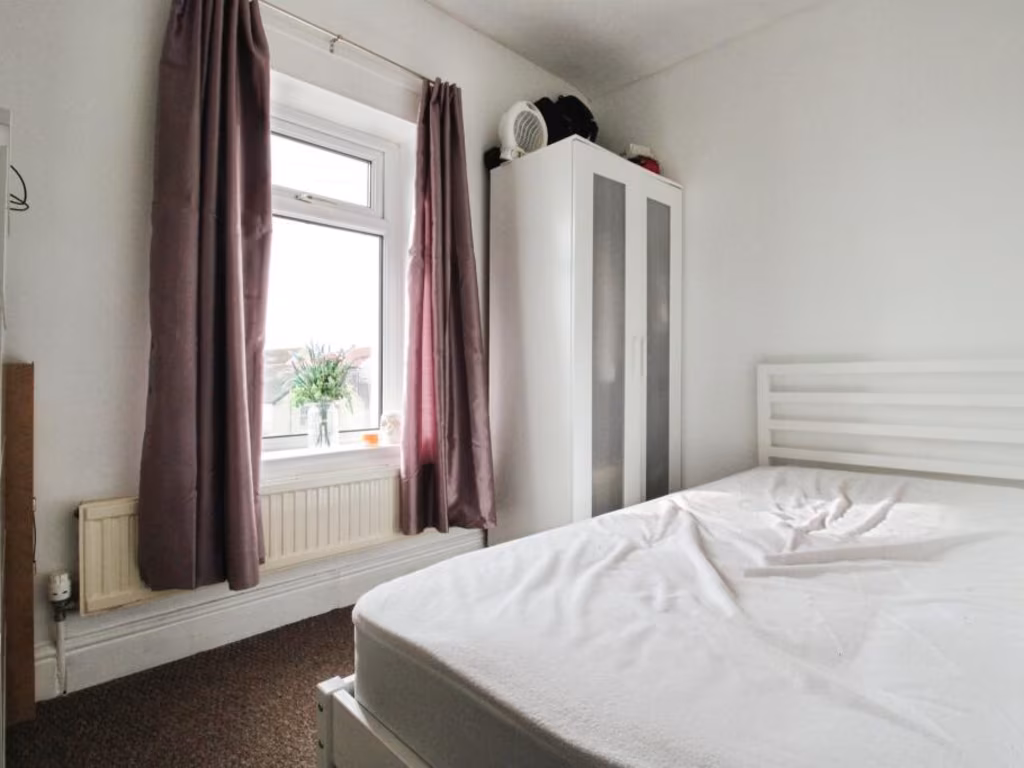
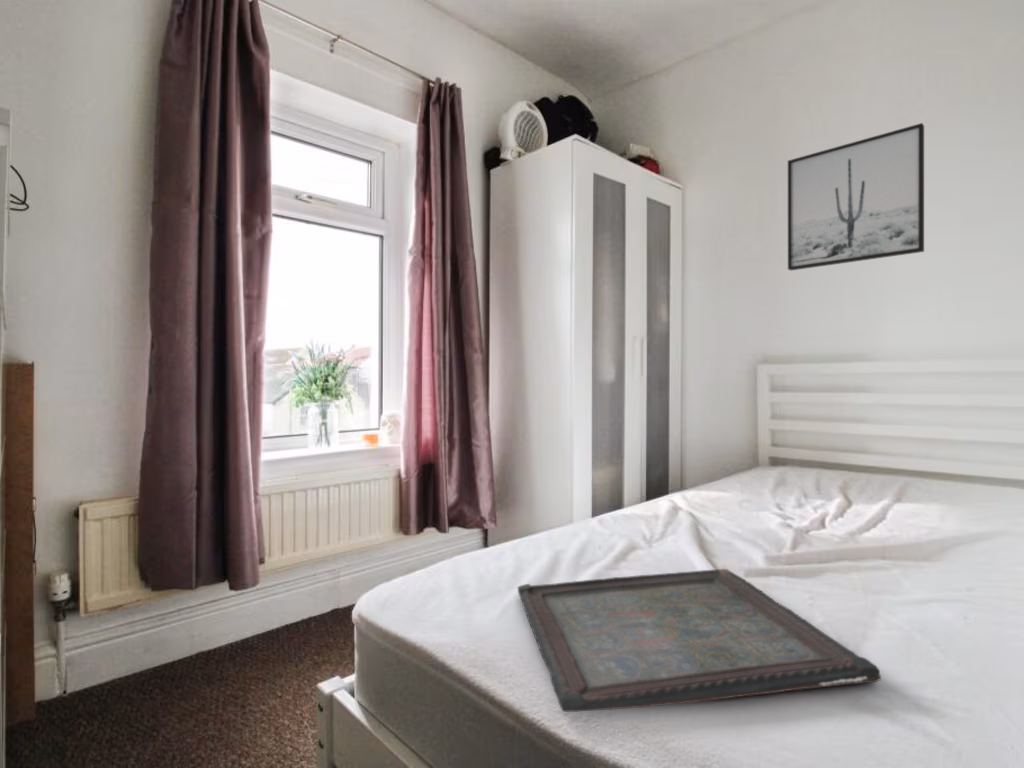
+ wall art (851, 202)
+ serving tray (666, 622)
